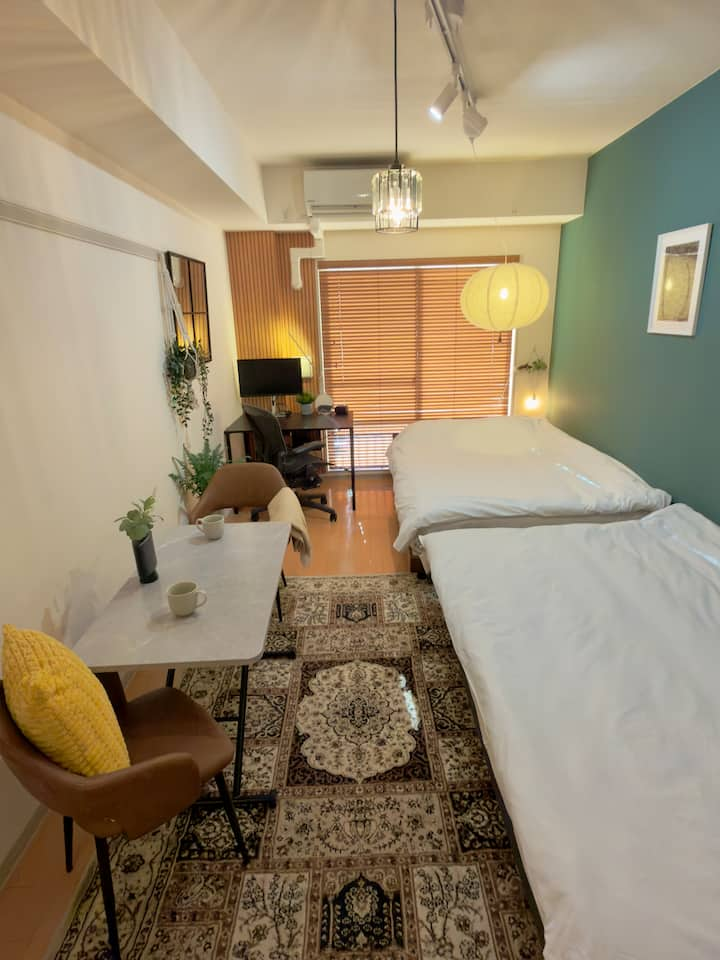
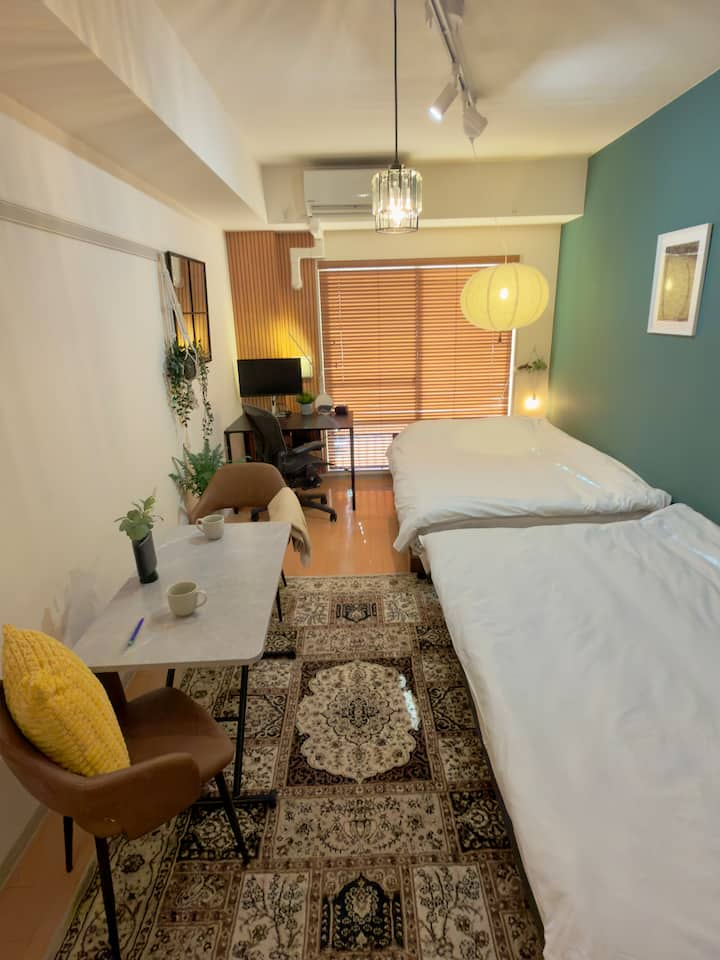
+ pen (136, 631)
